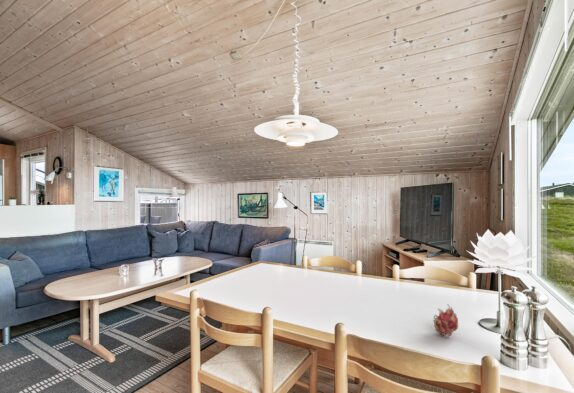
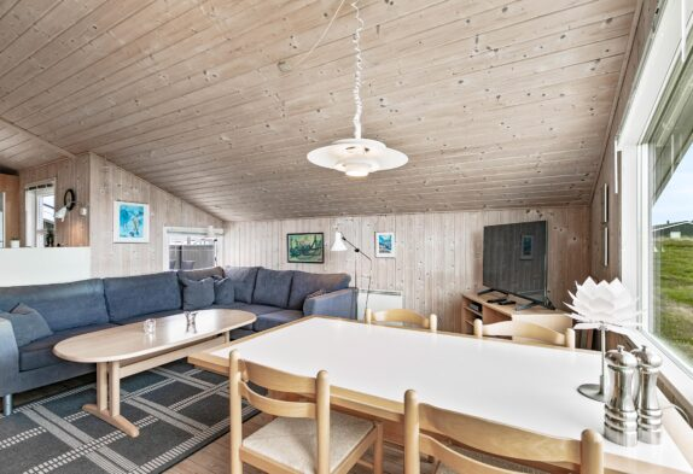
- fruit (445, 319)
